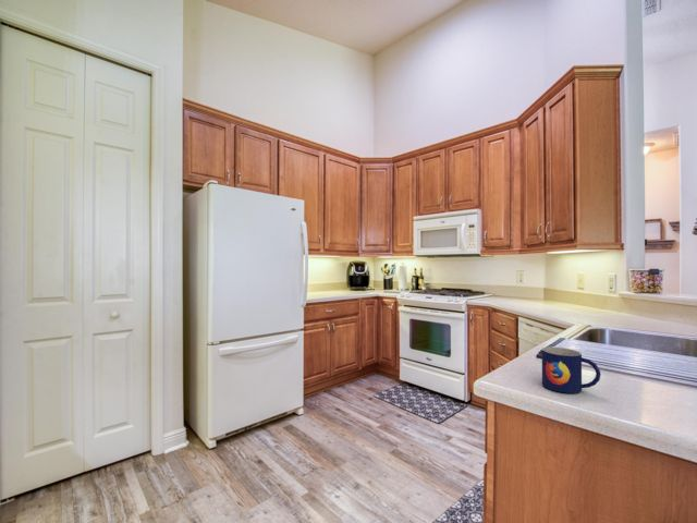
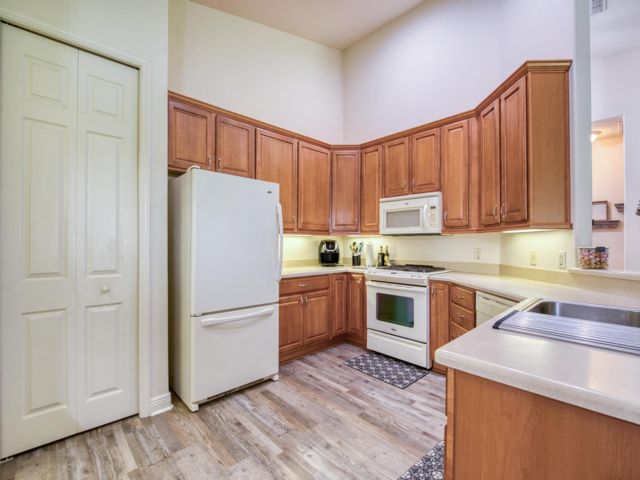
- mug (570, 370)
